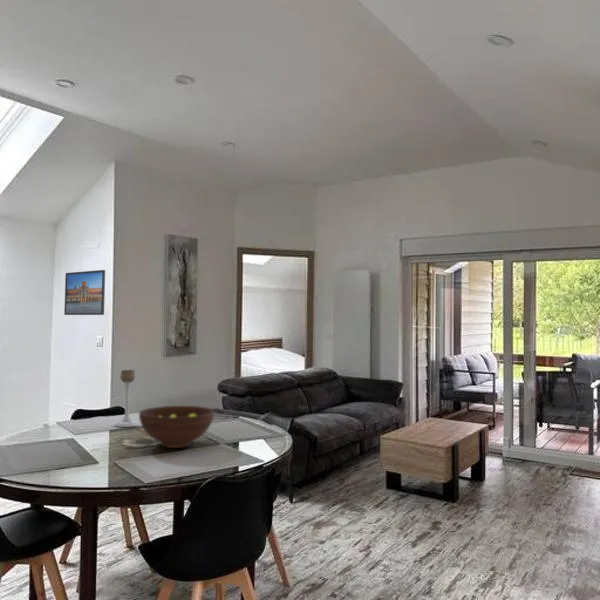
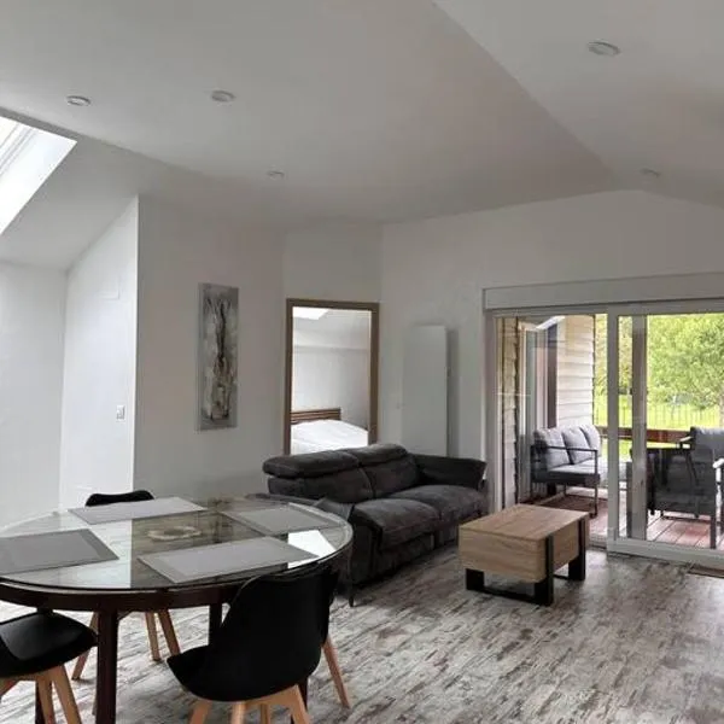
- candle holder (127, 397)
- fruit bowl (176, 428)
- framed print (84, 293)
